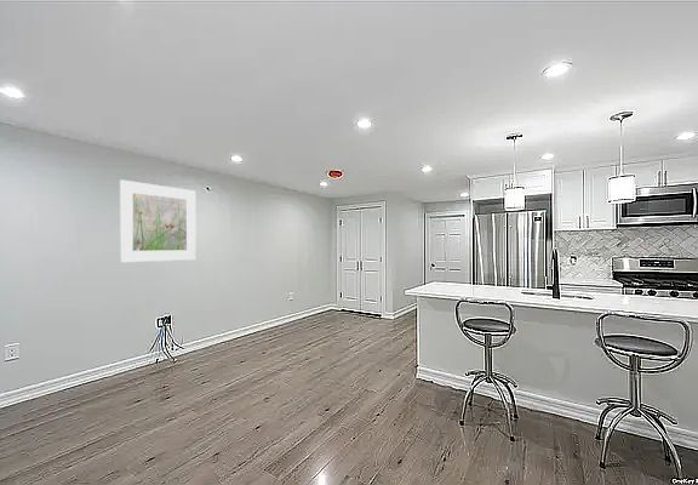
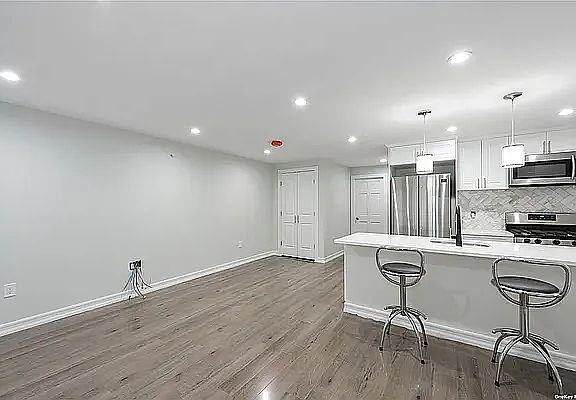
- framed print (161, 223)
